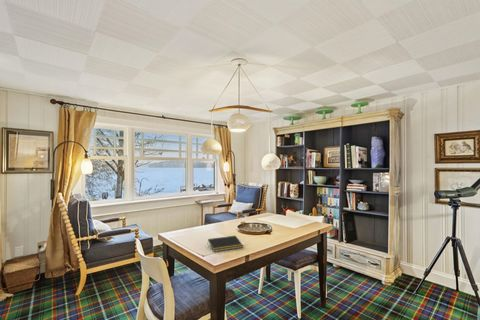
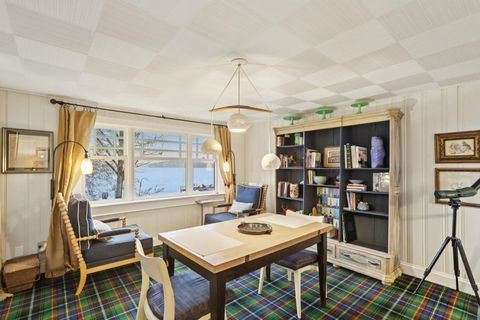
- notepad (225, 243)
